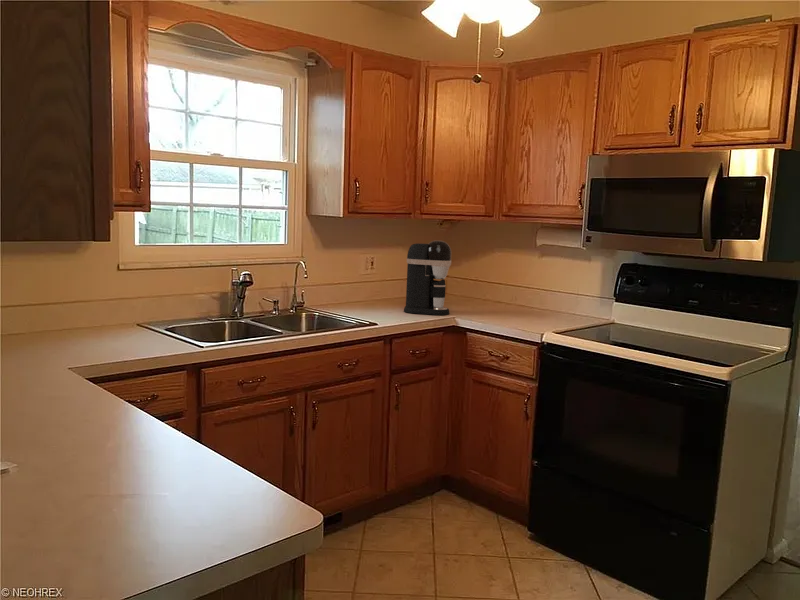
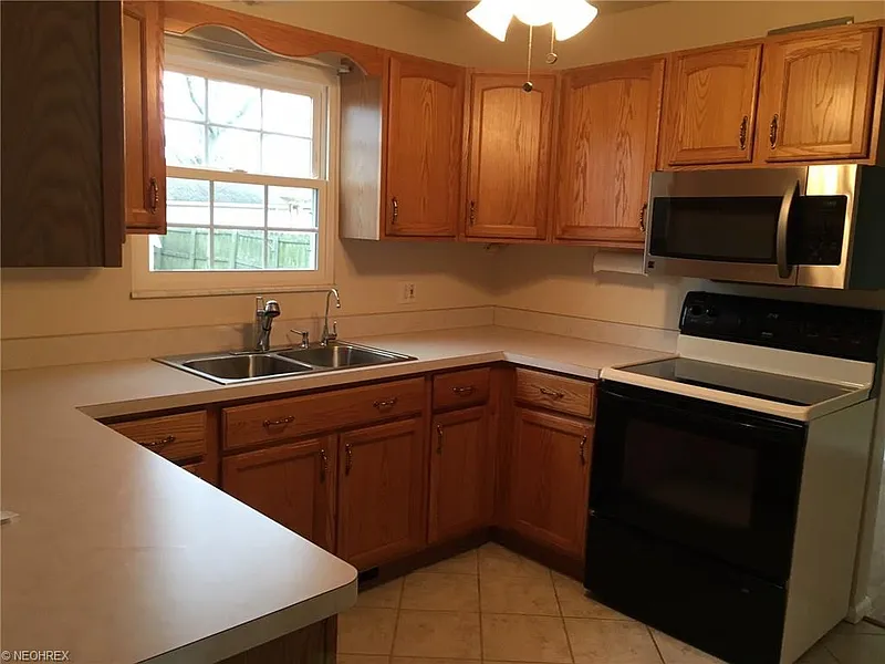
- coffee maker (428, 276)
